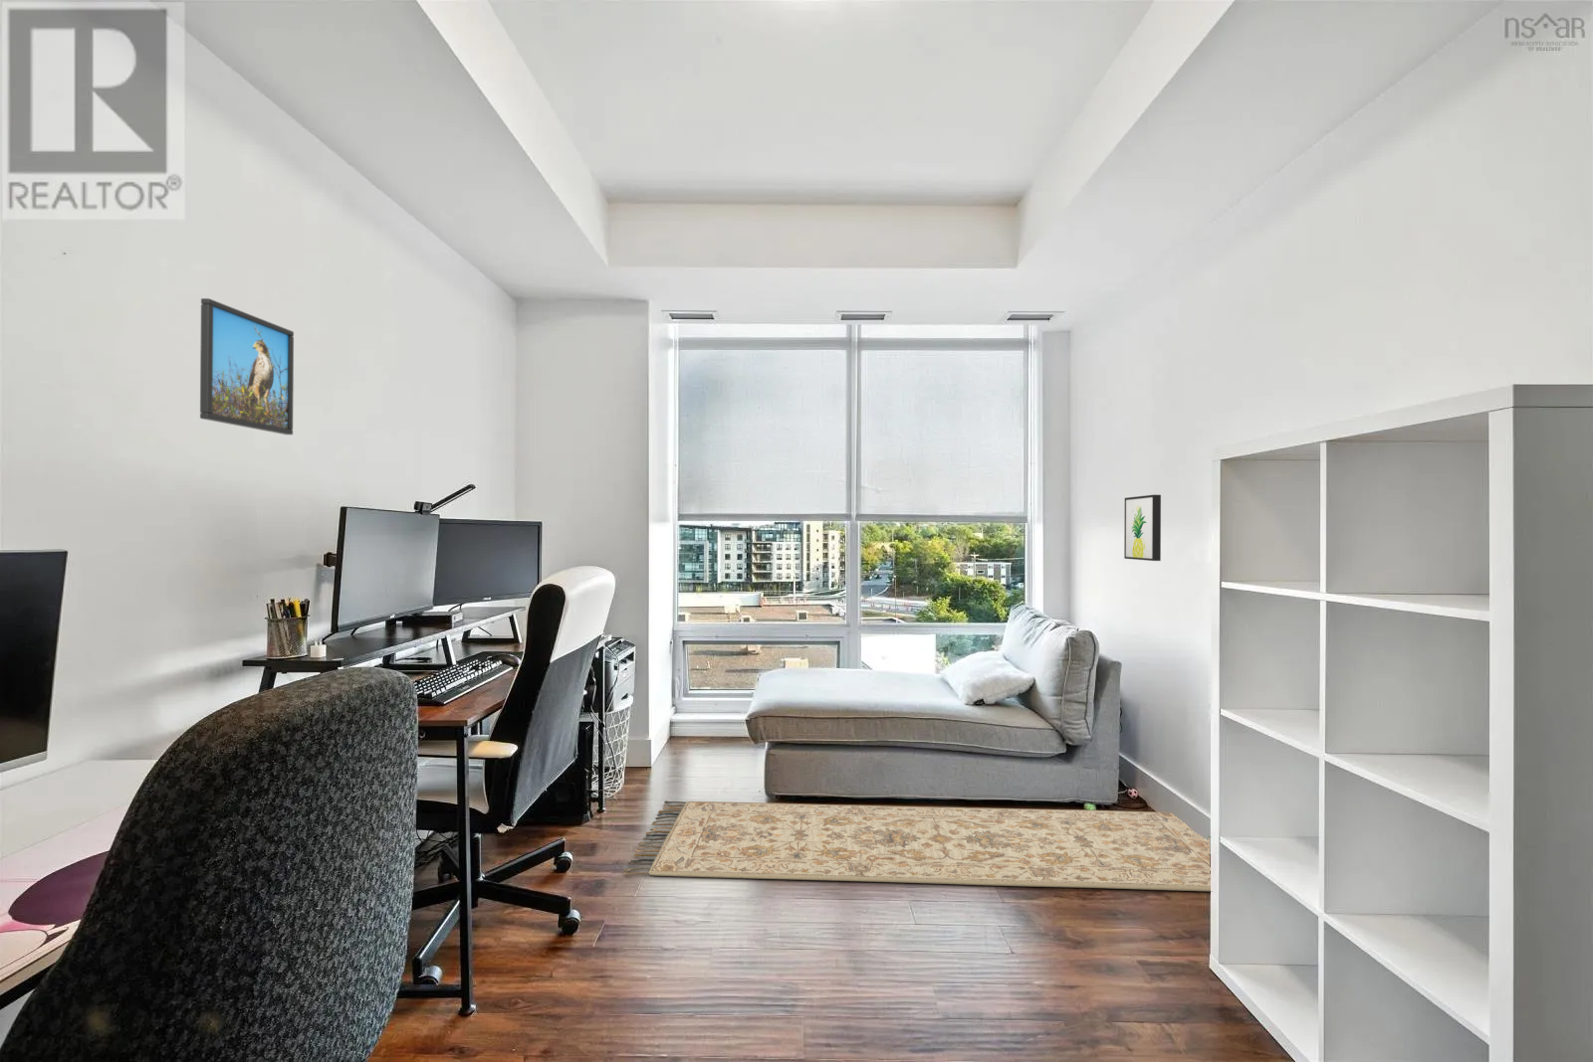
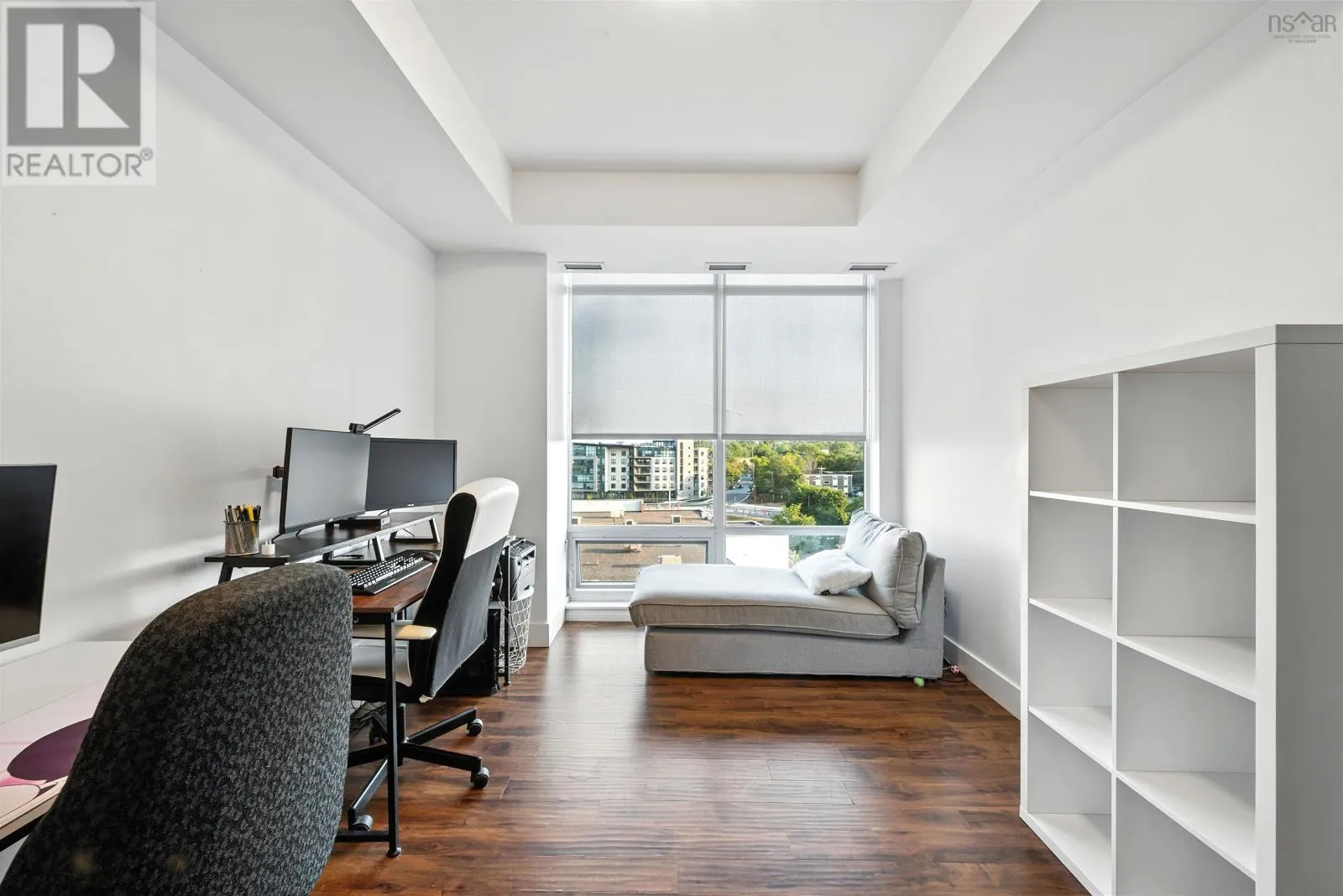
- rug (939, 840)
- wall art (1141, 527)
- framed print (250, 371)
